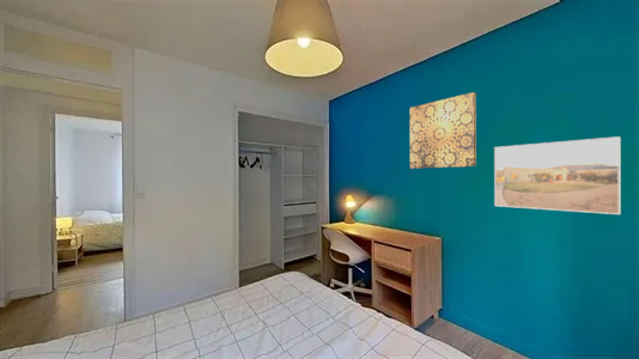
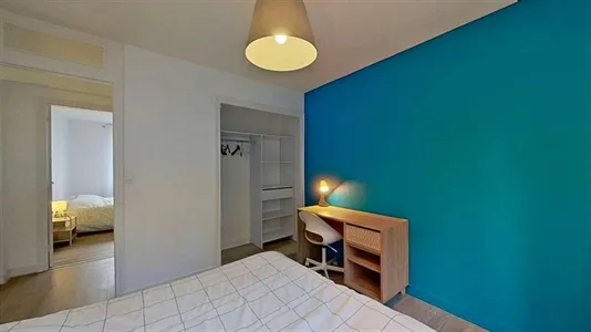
- wall art (439, 134)
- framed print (548, 176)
